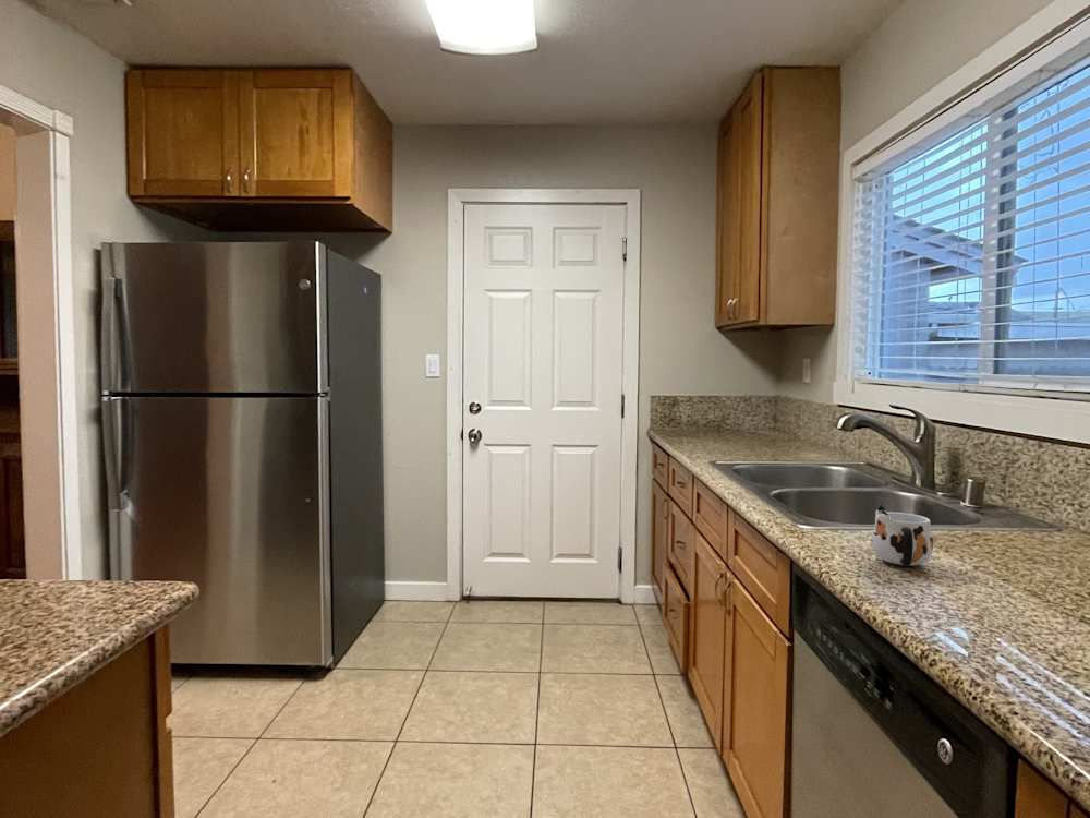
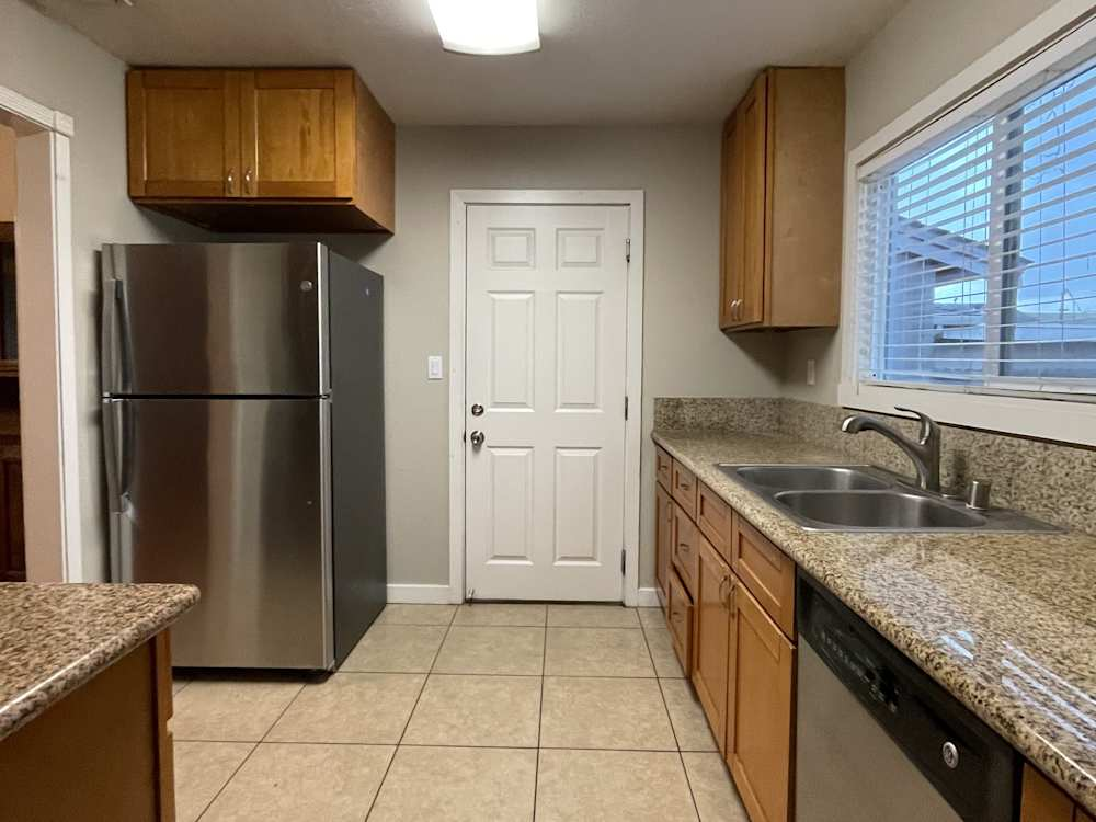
- mug (903, 537)
